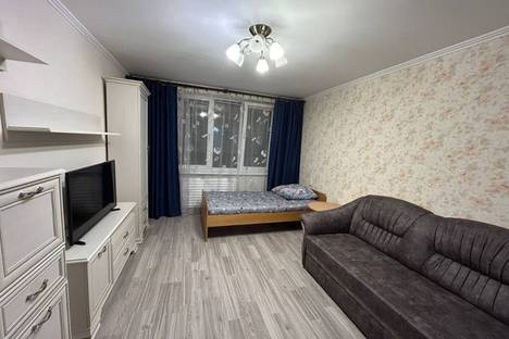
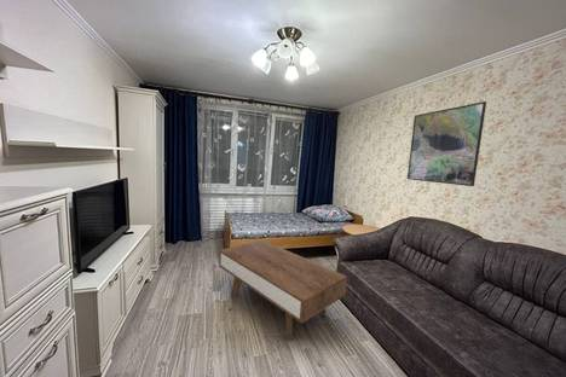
+ coffee table (277, 283)
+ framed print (440, 146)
